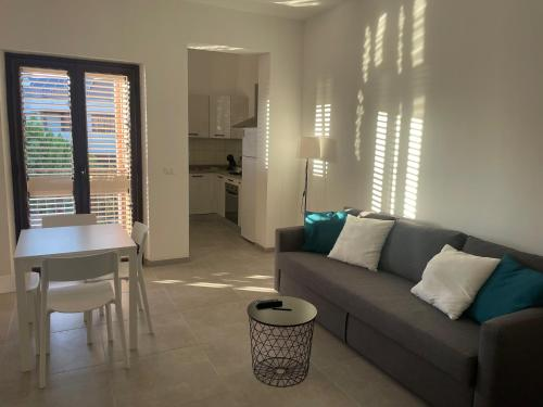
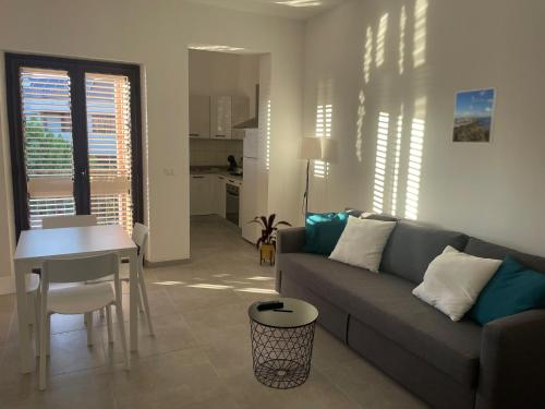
+ house plant (266, 239)
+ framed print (473, 117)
